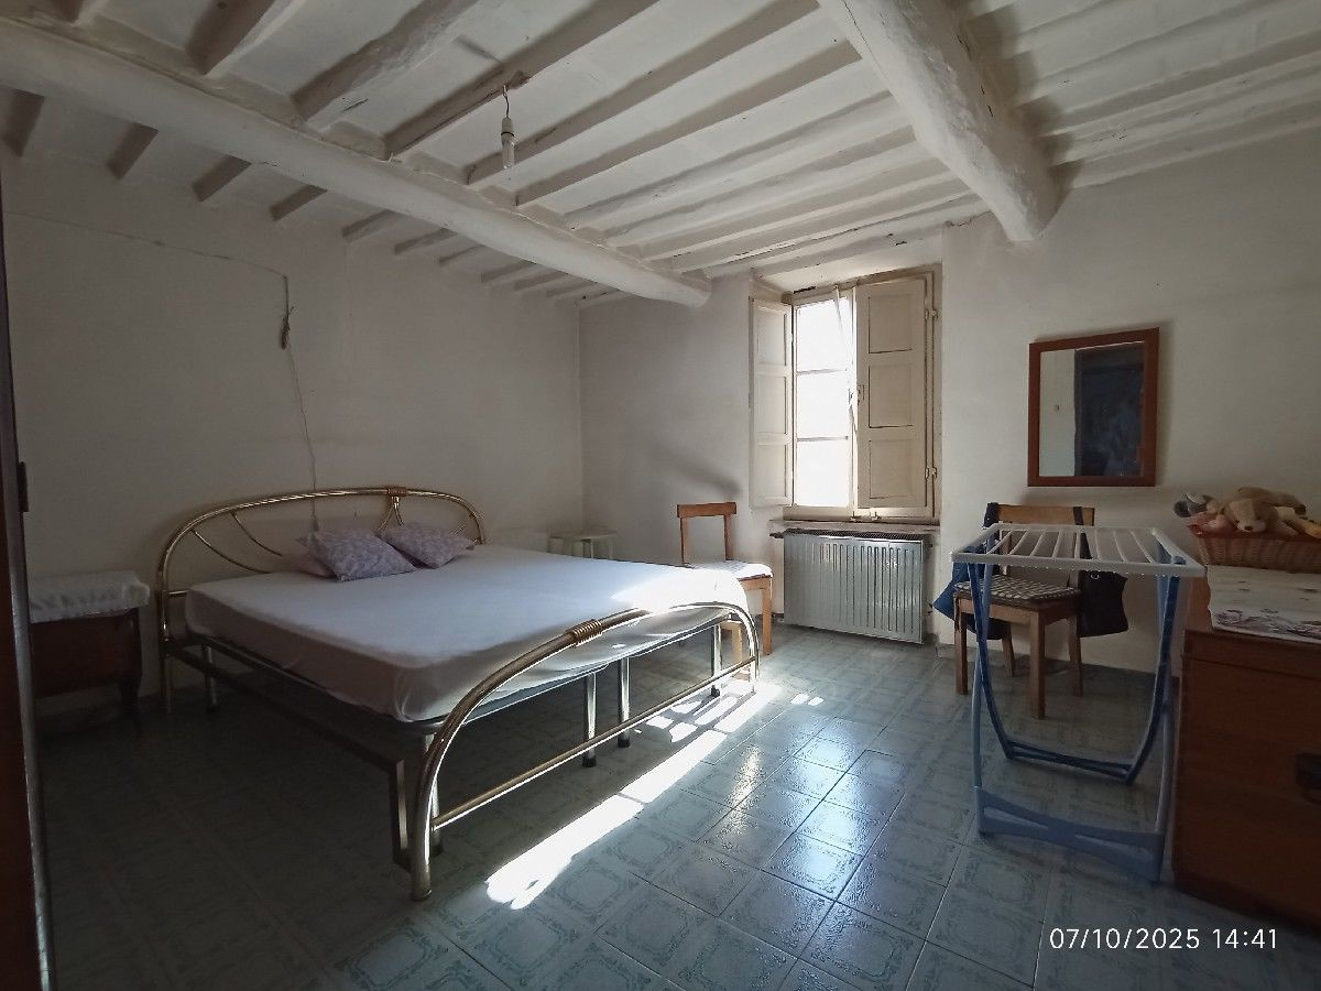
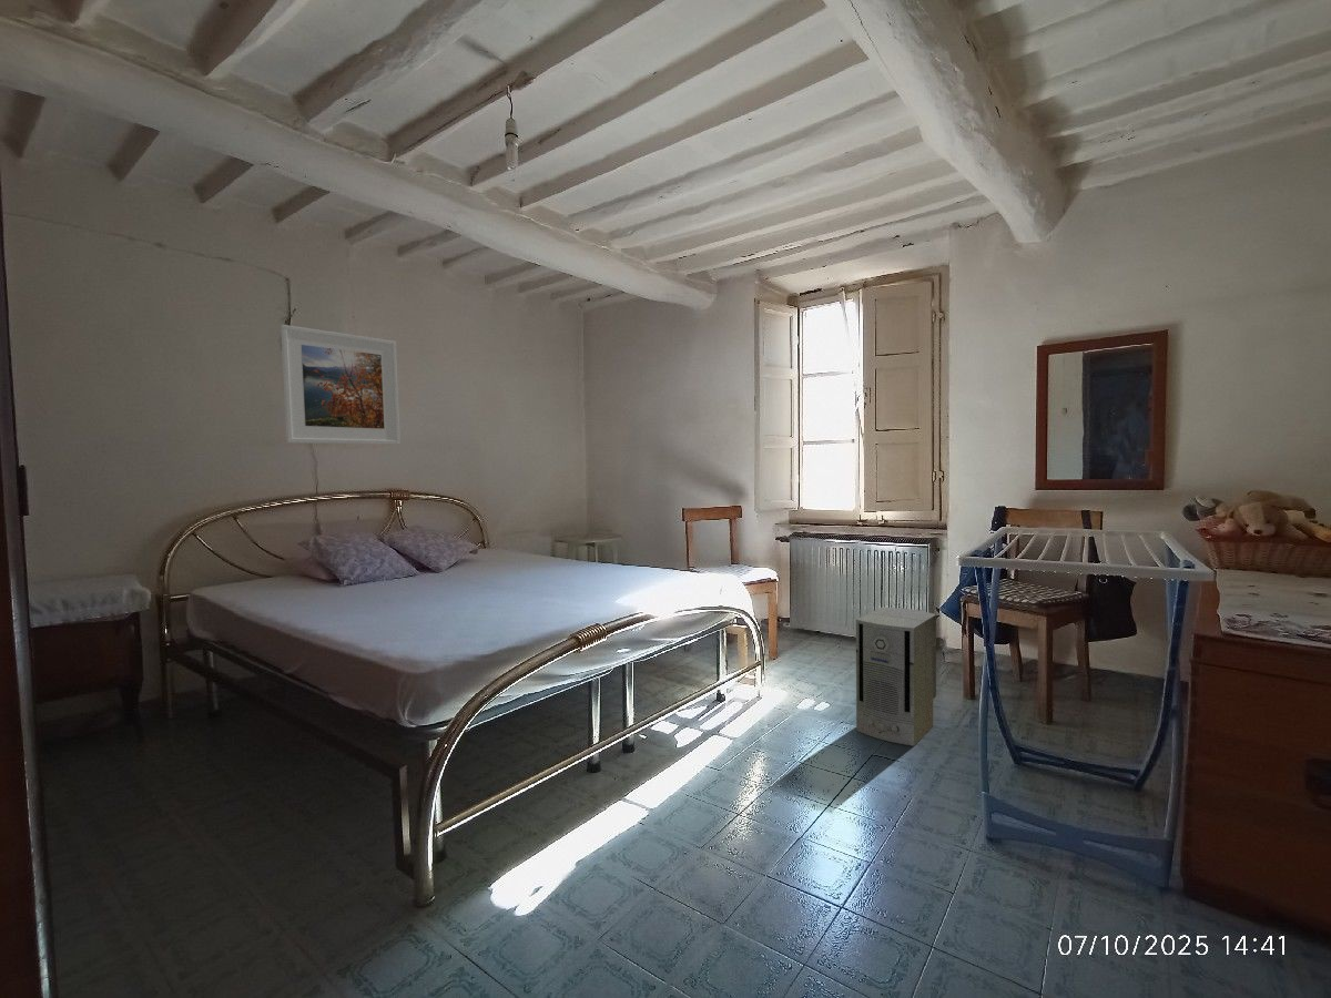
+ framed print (344, 388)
+ air purifier (896, 672)
